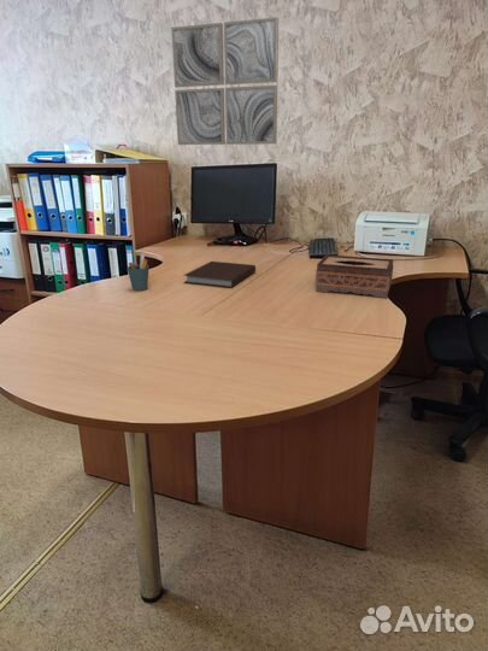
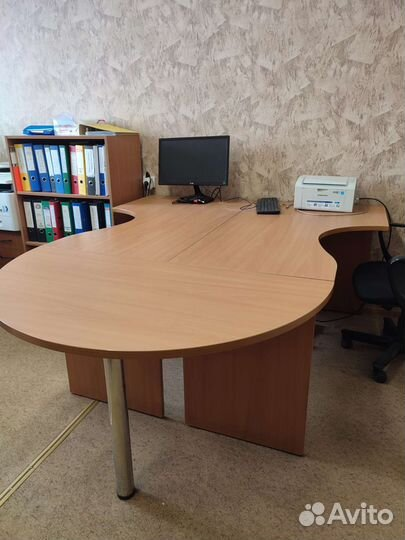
- pen holder (139, 271)
- notebook (221, 274)
- wall art (223, 88)
- tissue box (354, 275)
